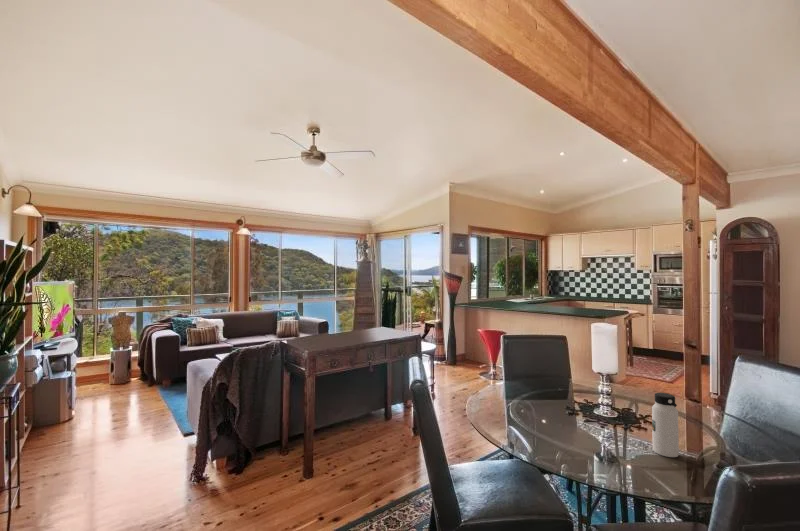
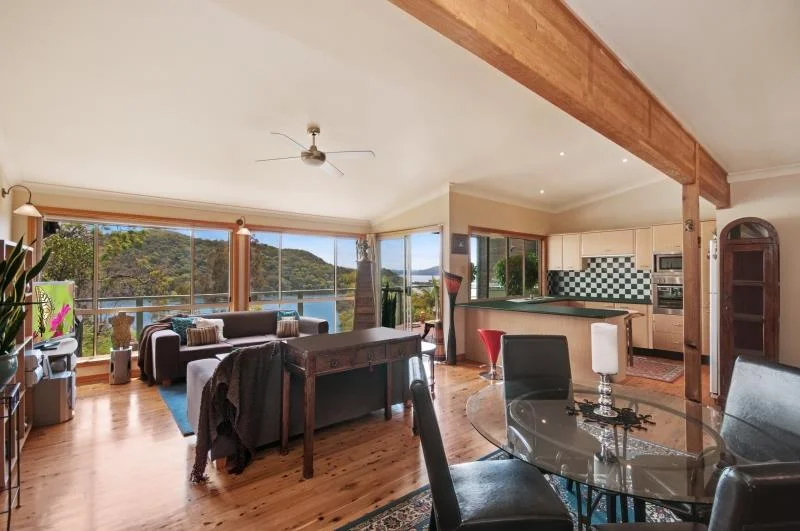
- water bottle (665, 423)
